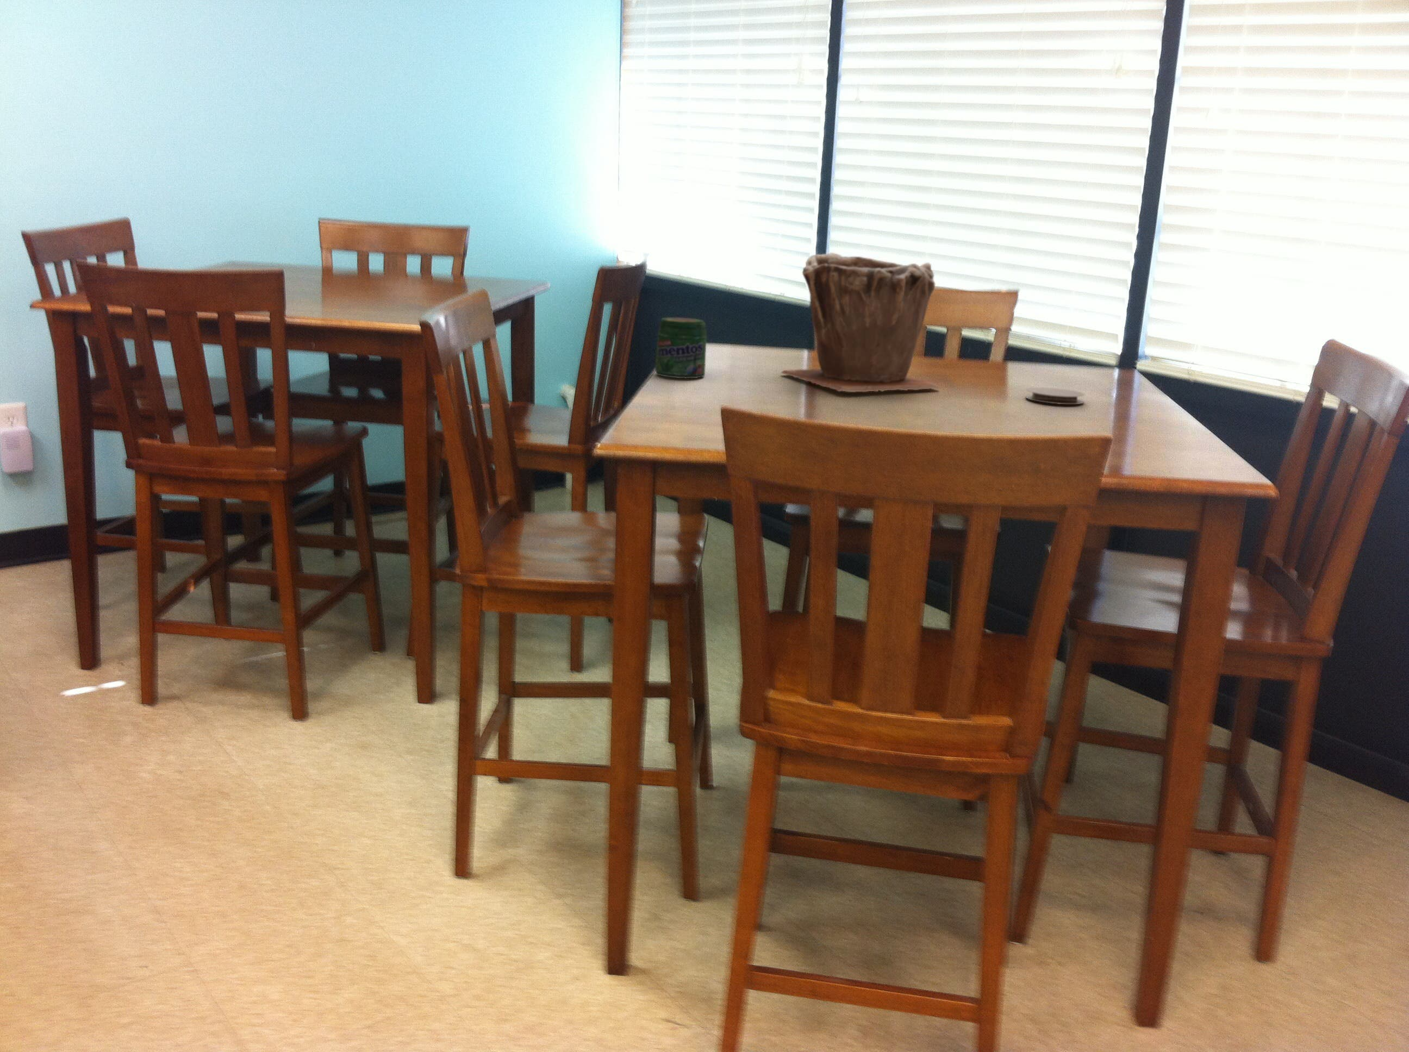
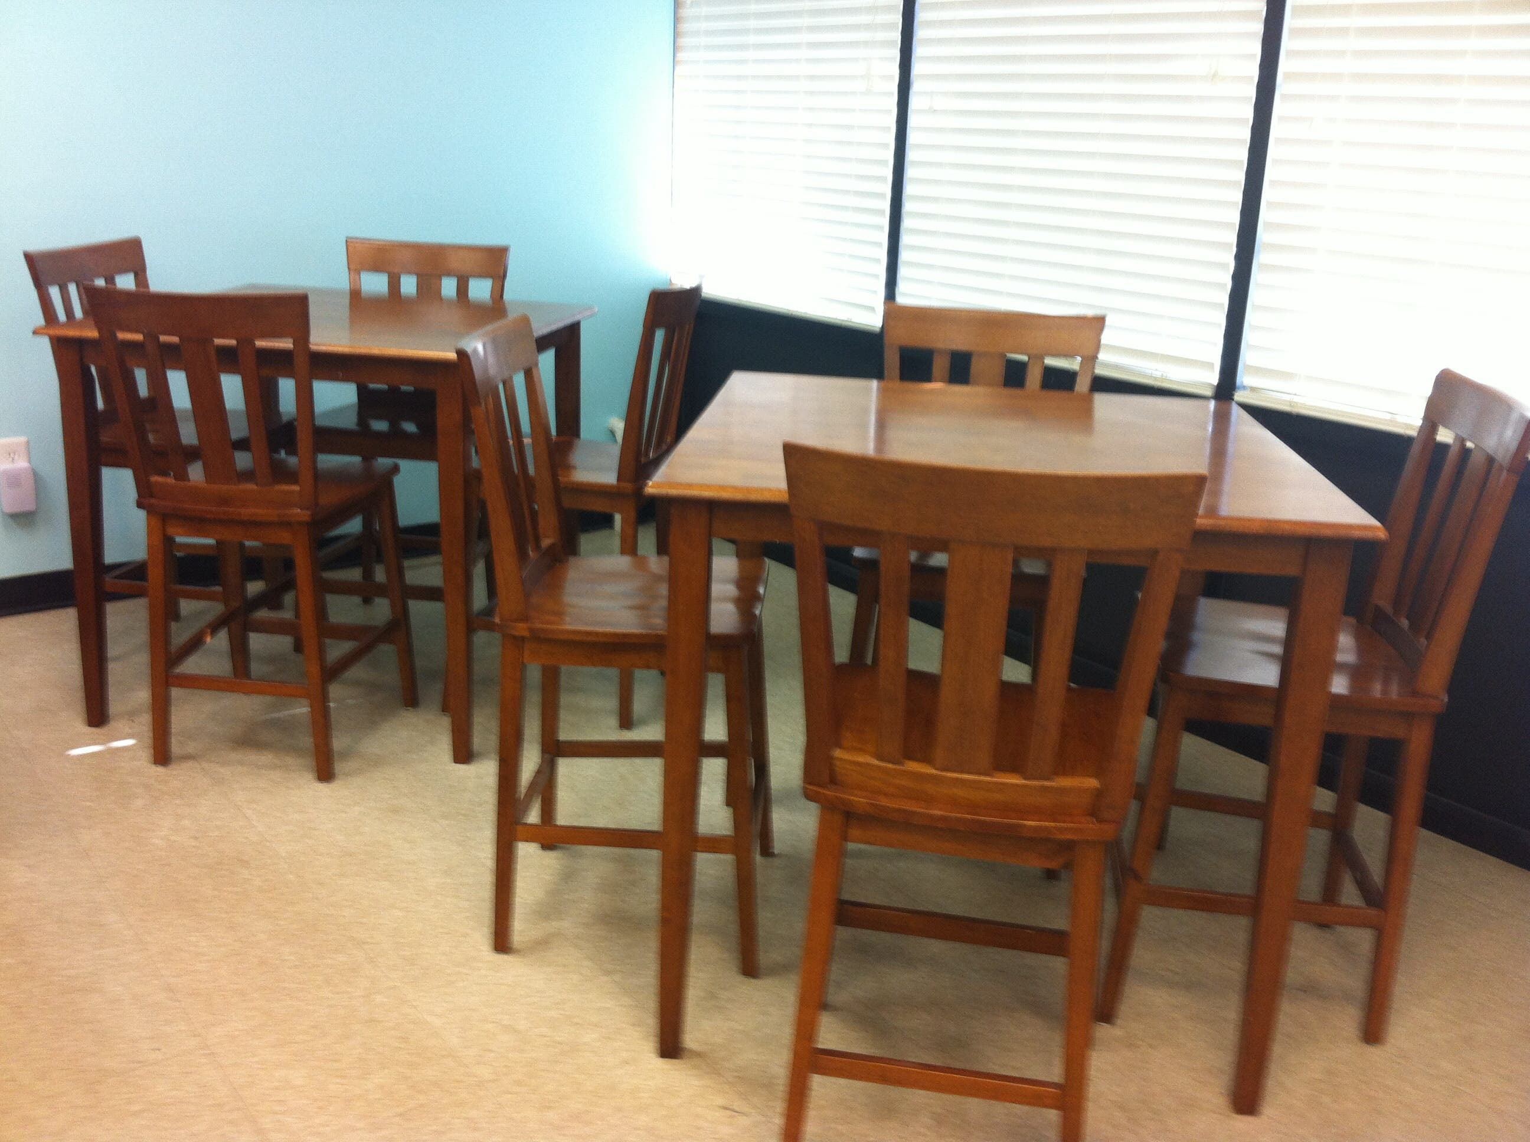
- coaster (1054, 396)
- jar (681, 347)
- plant pot (863, 320)
